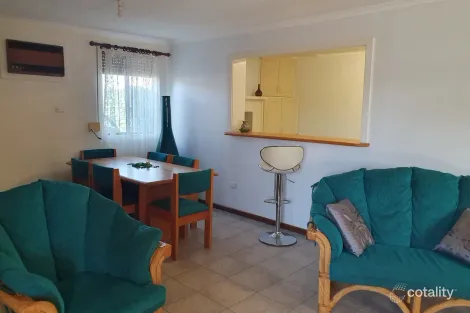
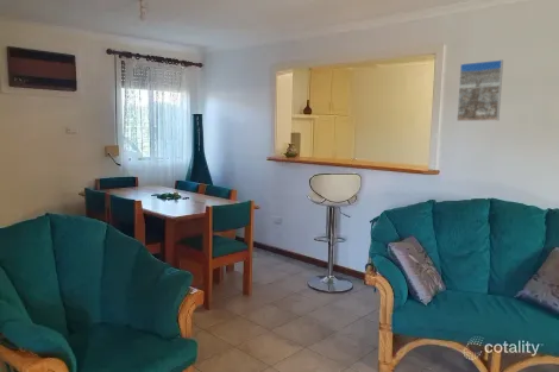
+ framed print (478, 92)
